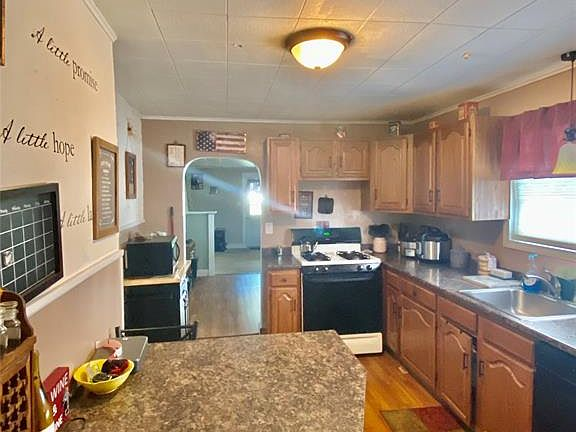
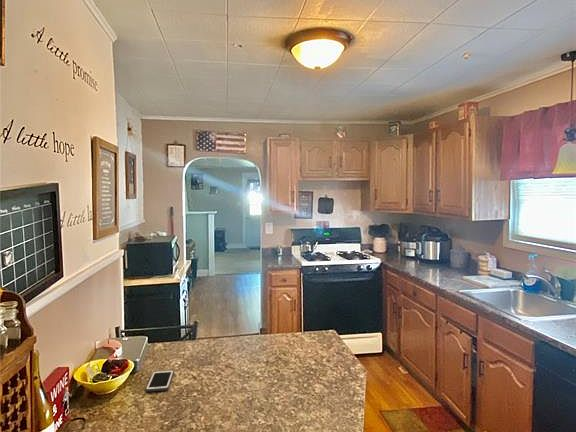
+ cell phone (160, 380)
